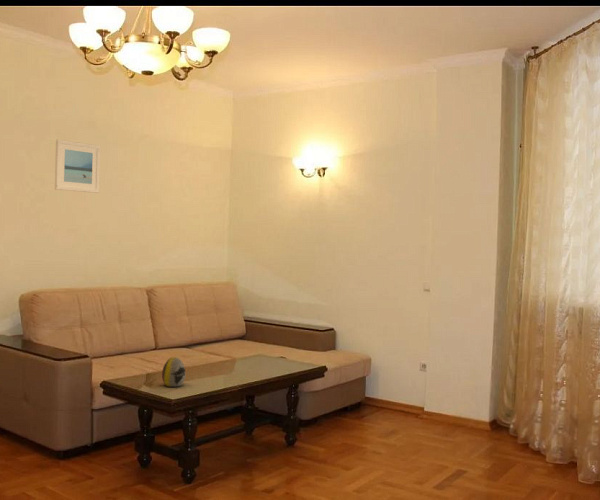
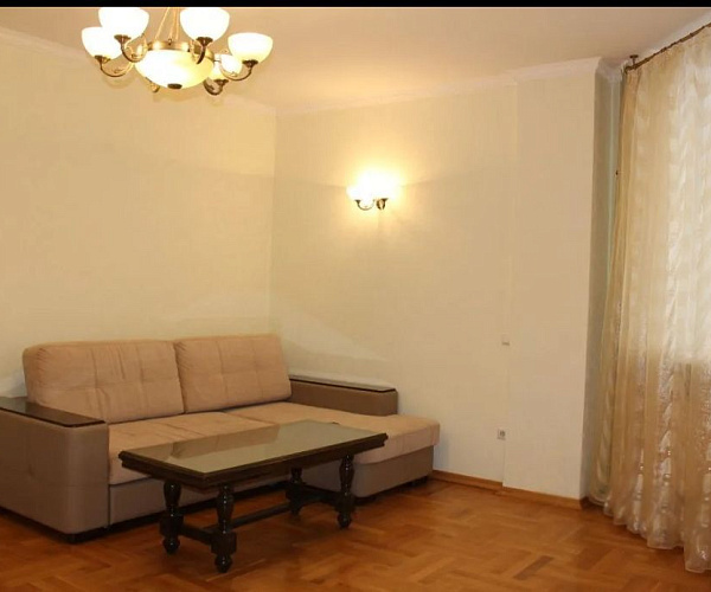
- decorative egg (173, 371)
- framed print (78, 167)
